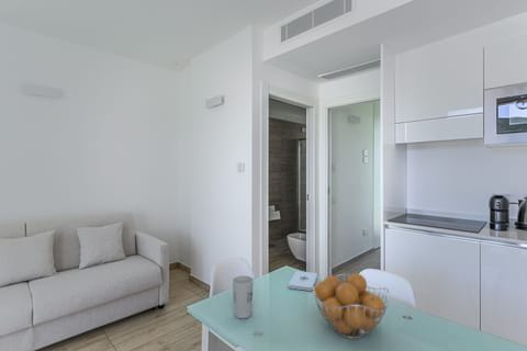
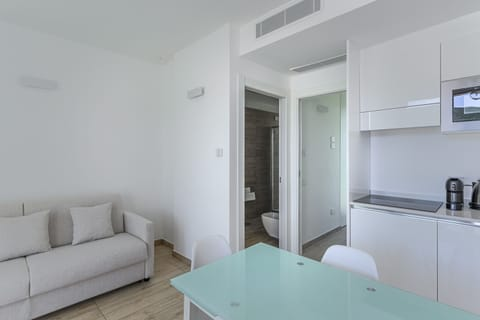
- notepad (303, 280)
- cup (243, 296)
- fruit basket (349, 303)
